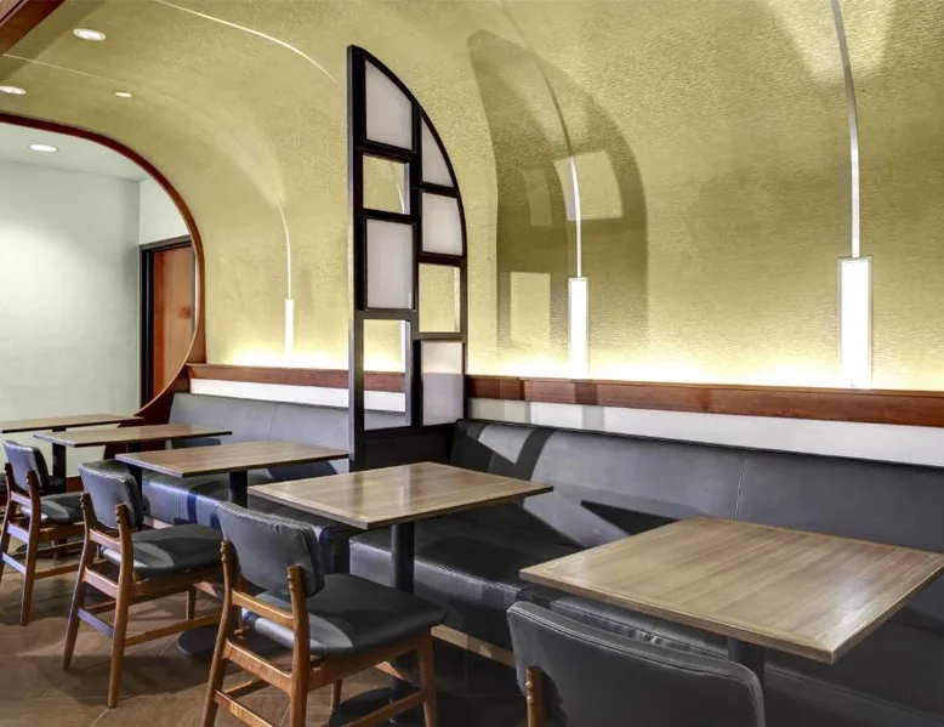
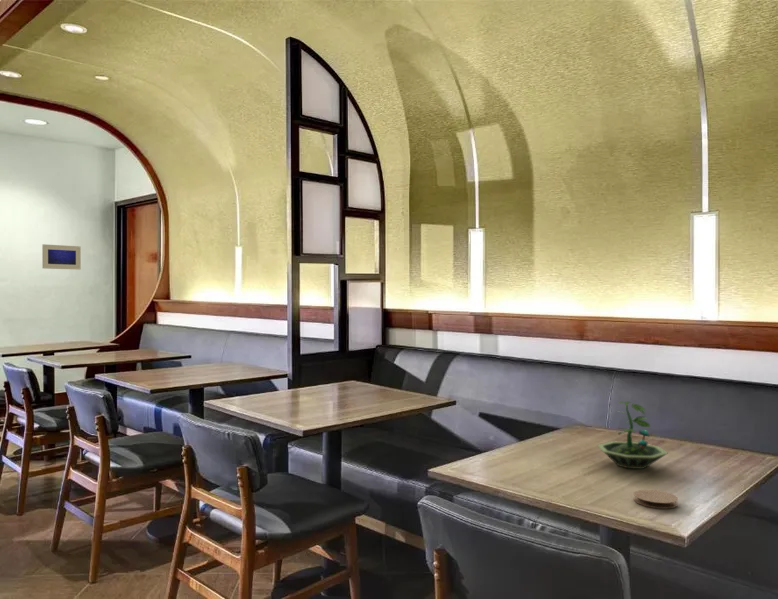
+ terrarium (629, 414)
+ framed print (61, 257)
+ coaster (655, 498)
